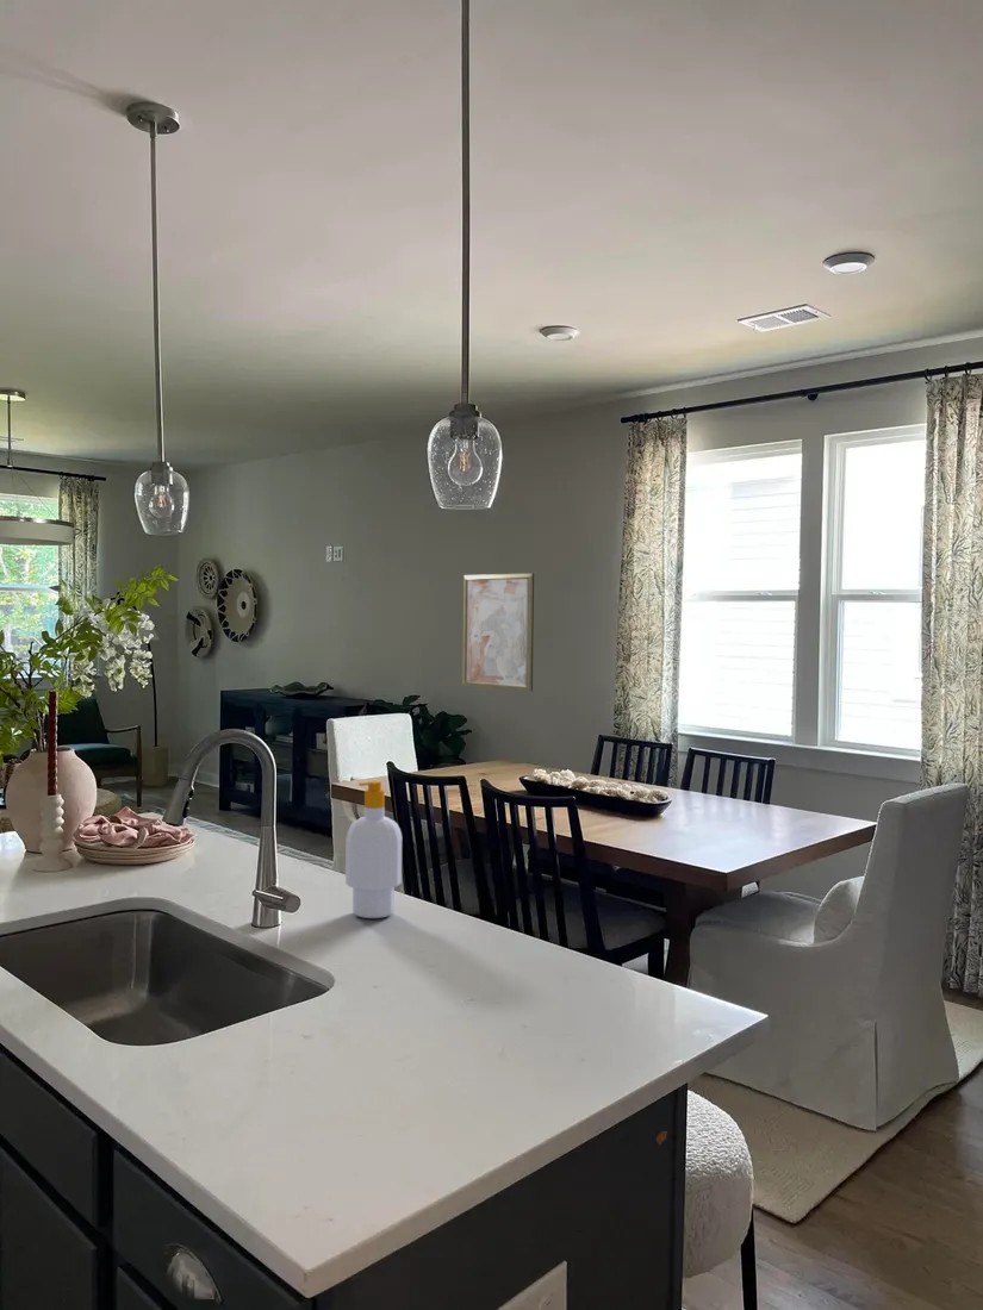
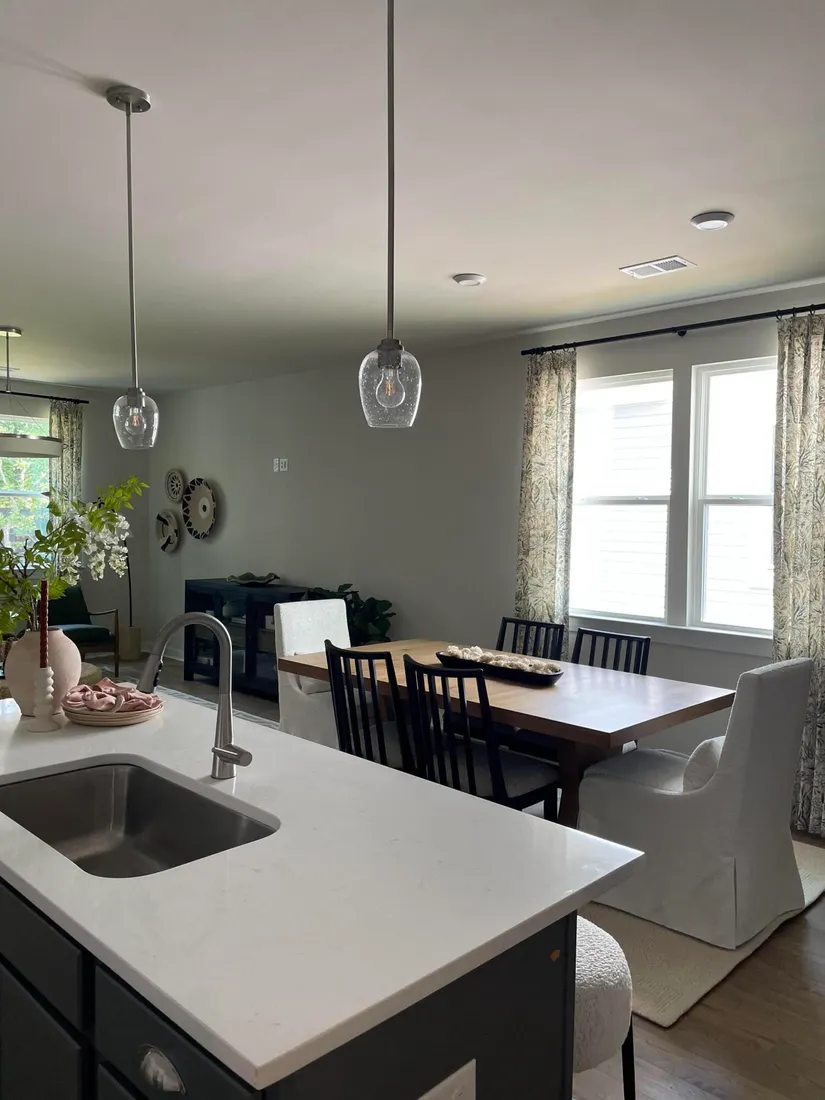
- wall art (496, 631)
- soap bottle (373, 847)
